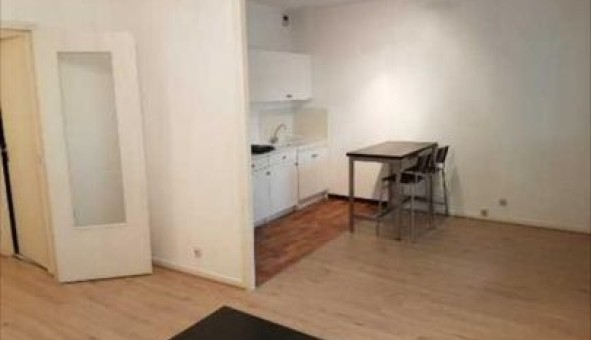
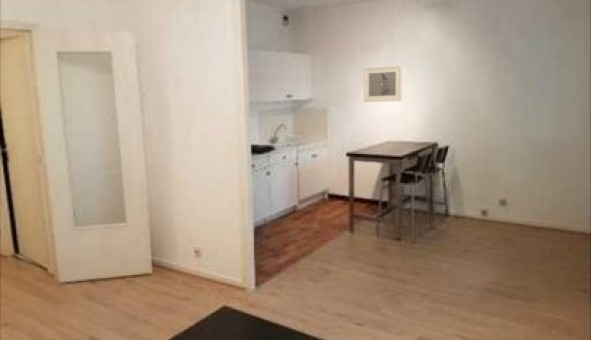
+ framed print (382, 84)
